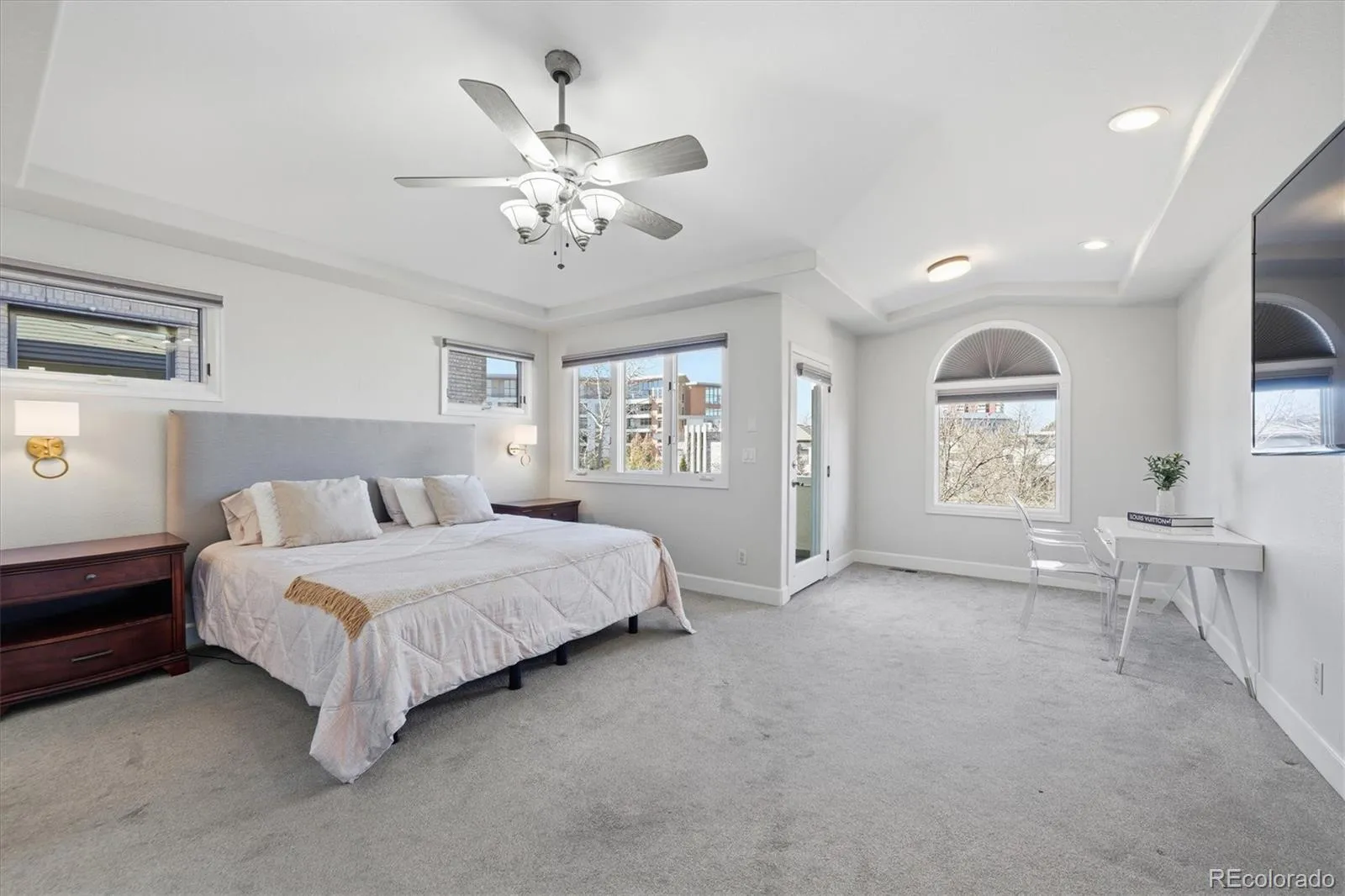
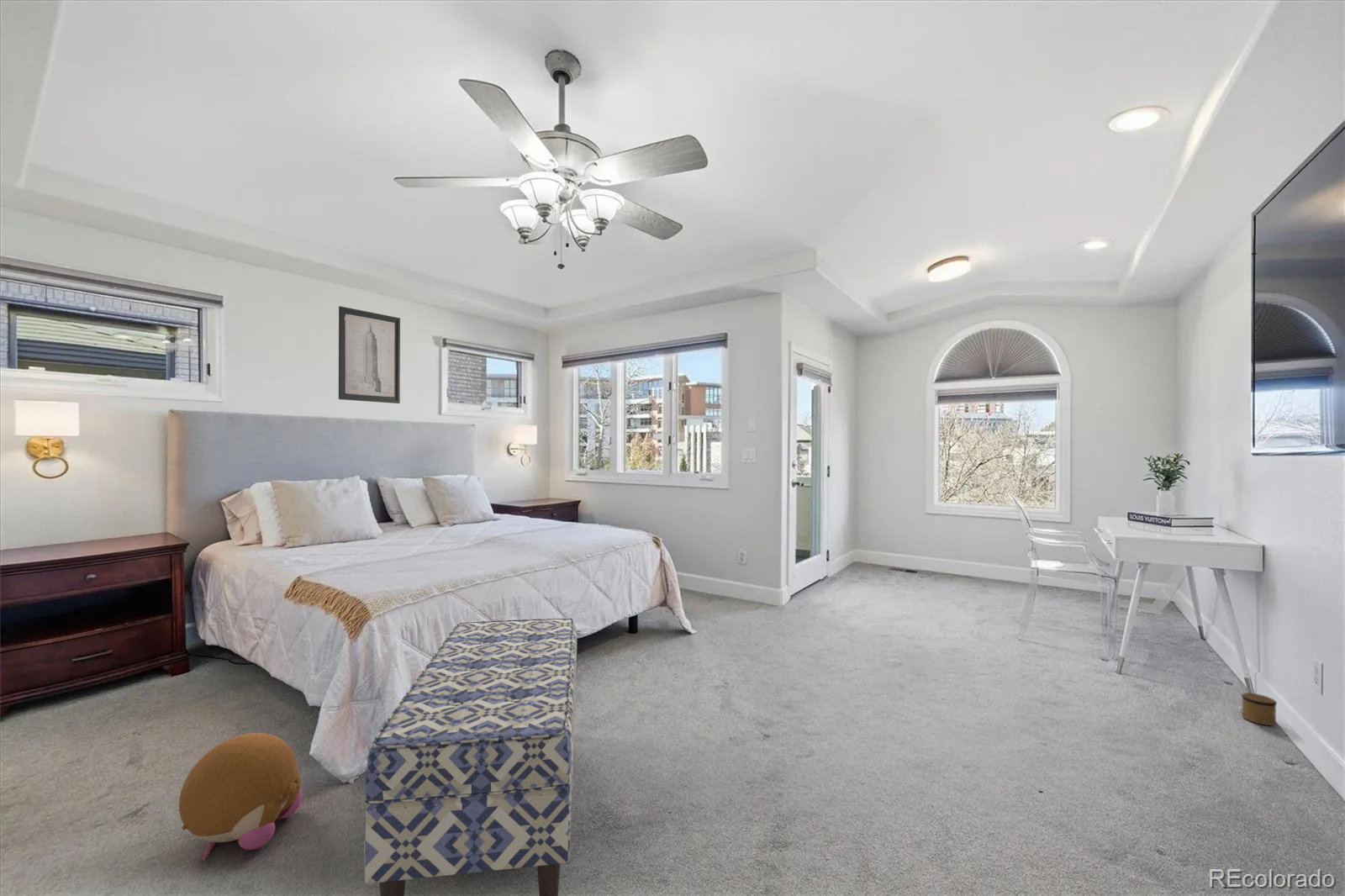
+ bench (498, 736)
+ speaker (1257, 705)
+ wall art (370, 356)
+ plush toy (244, 785)
